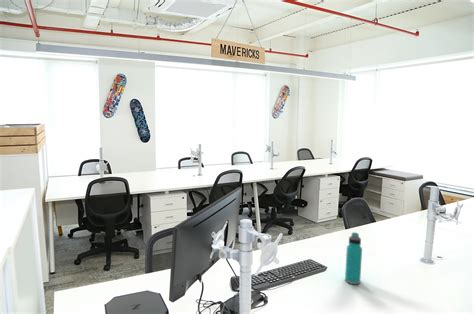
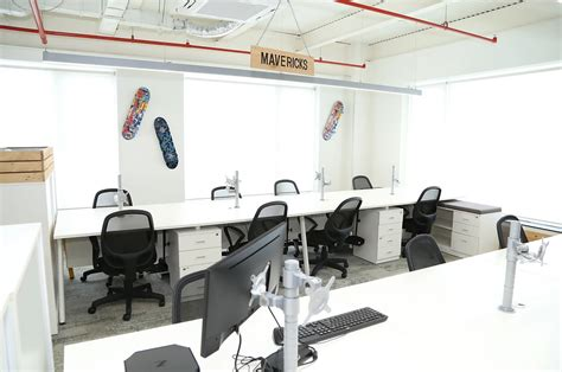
- water bottle (353, 257)
